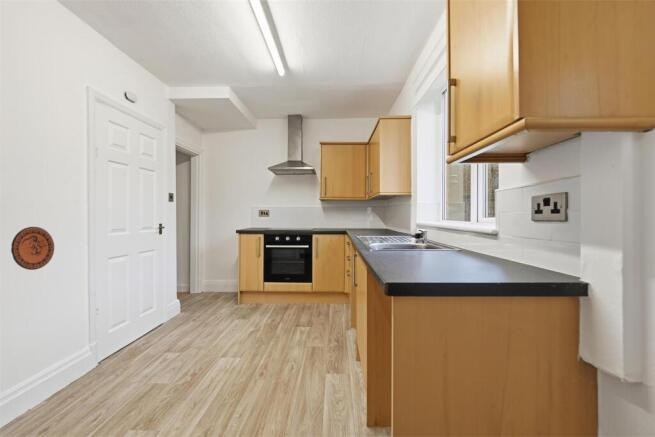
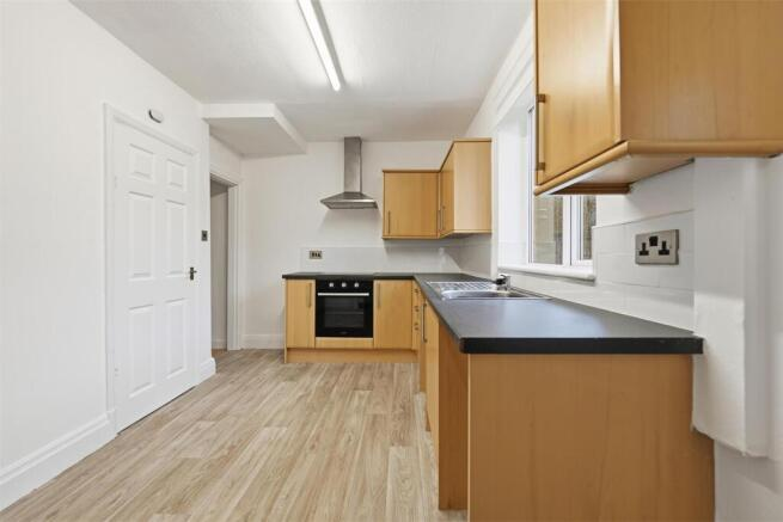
- decorative plate (33, 248)
